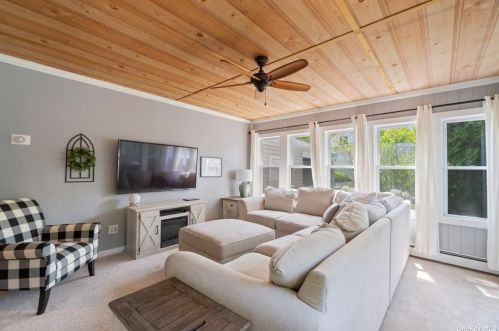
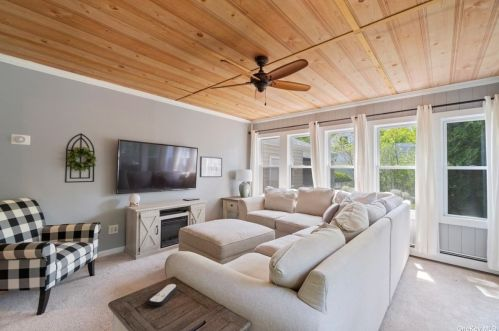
+ remote control (164, 294)
